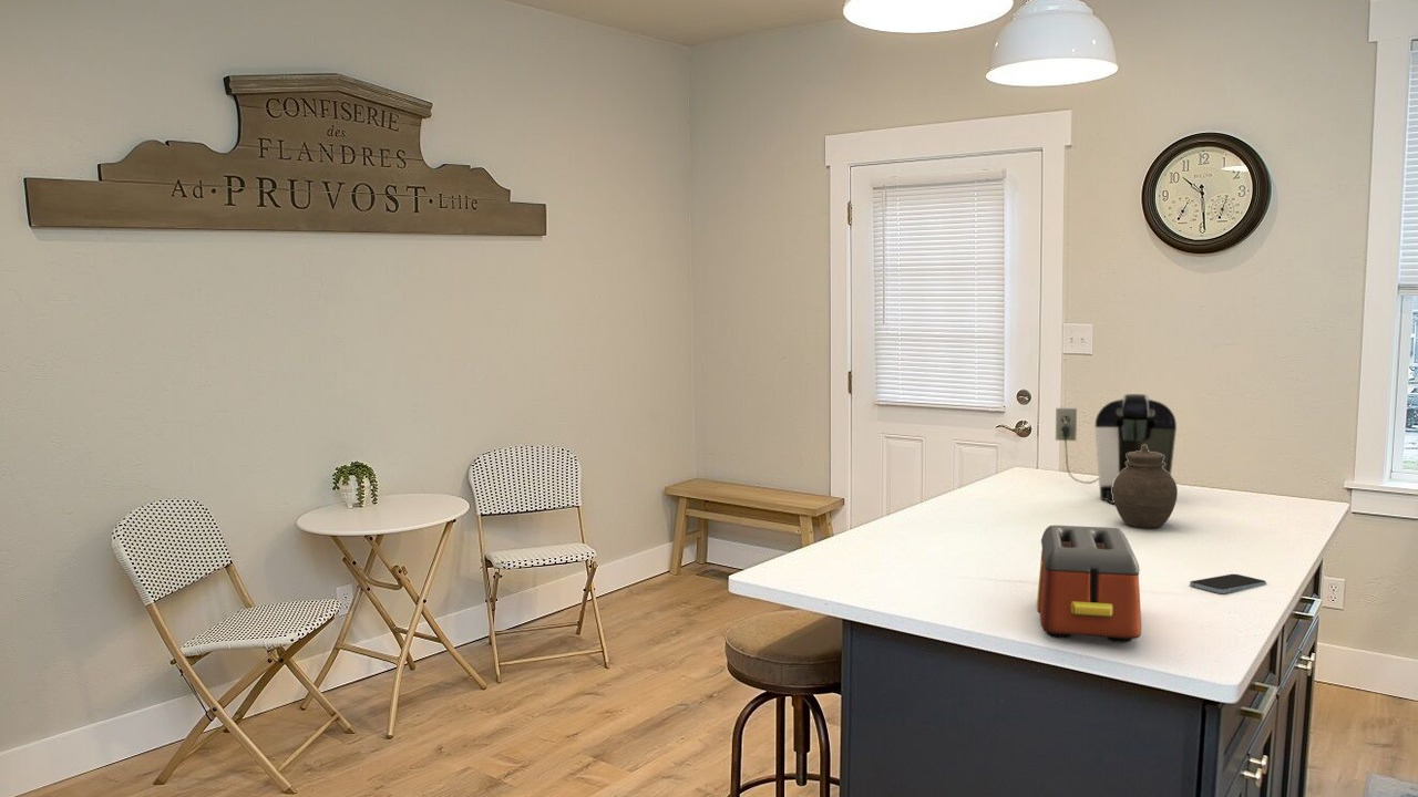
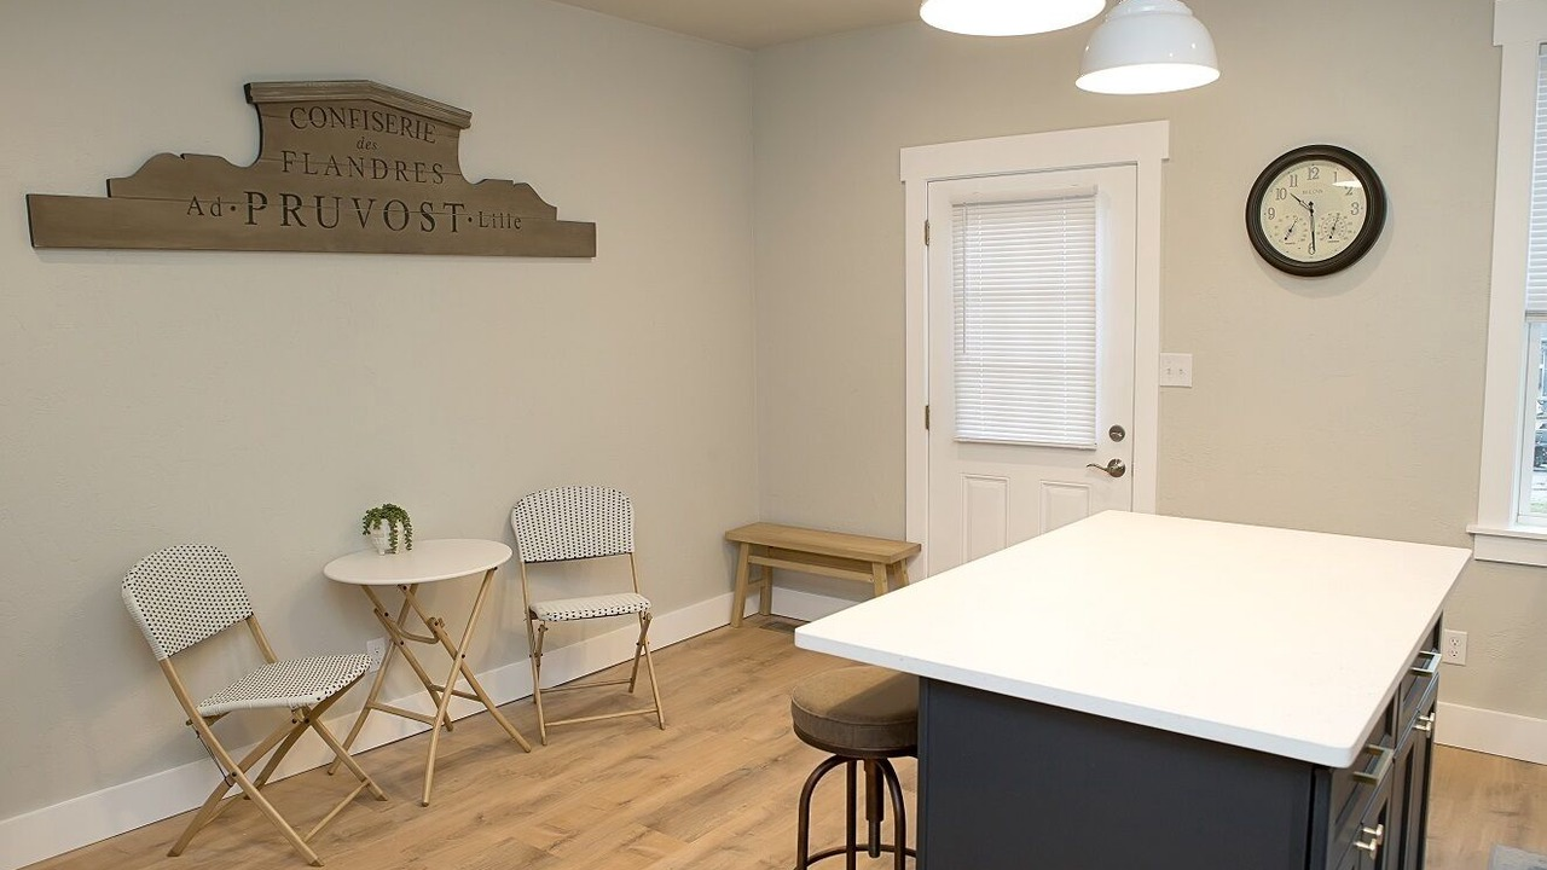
- toaster (1087, 580)
- coffee maker (1112, 446)
- jar (1144, 485)
- smartphone (1227, 583)
